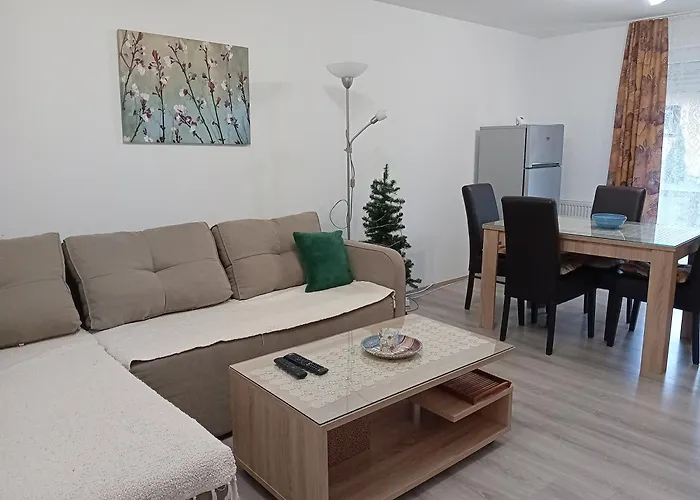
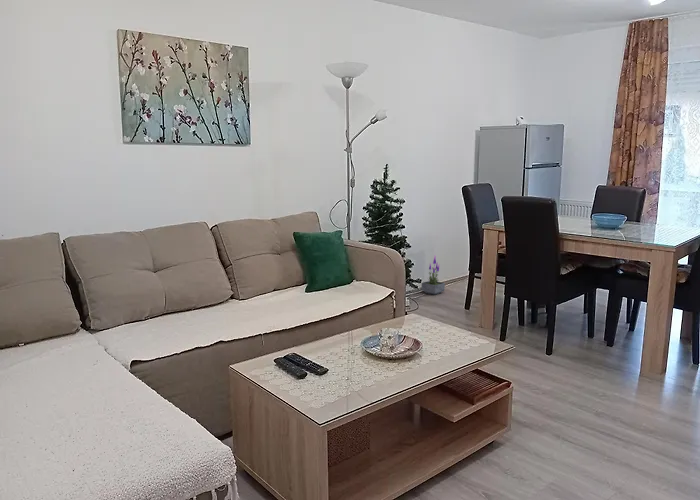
+ potted plant (433, 273)
